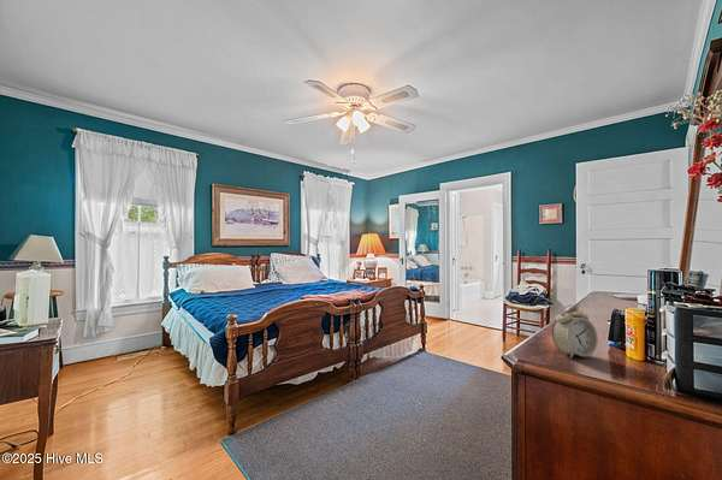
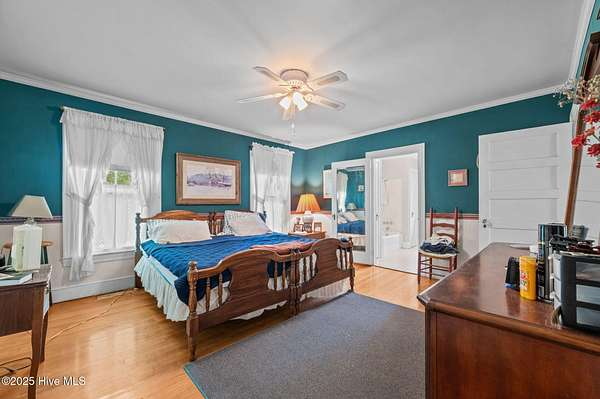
- alarm clock (574, 330)
